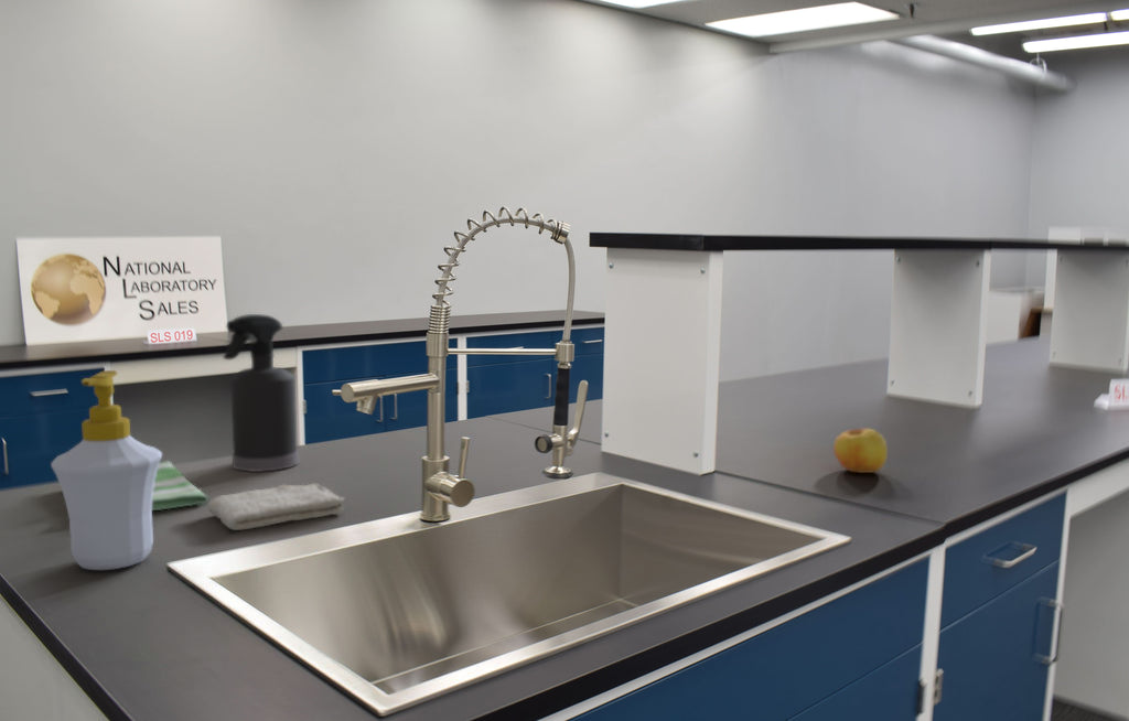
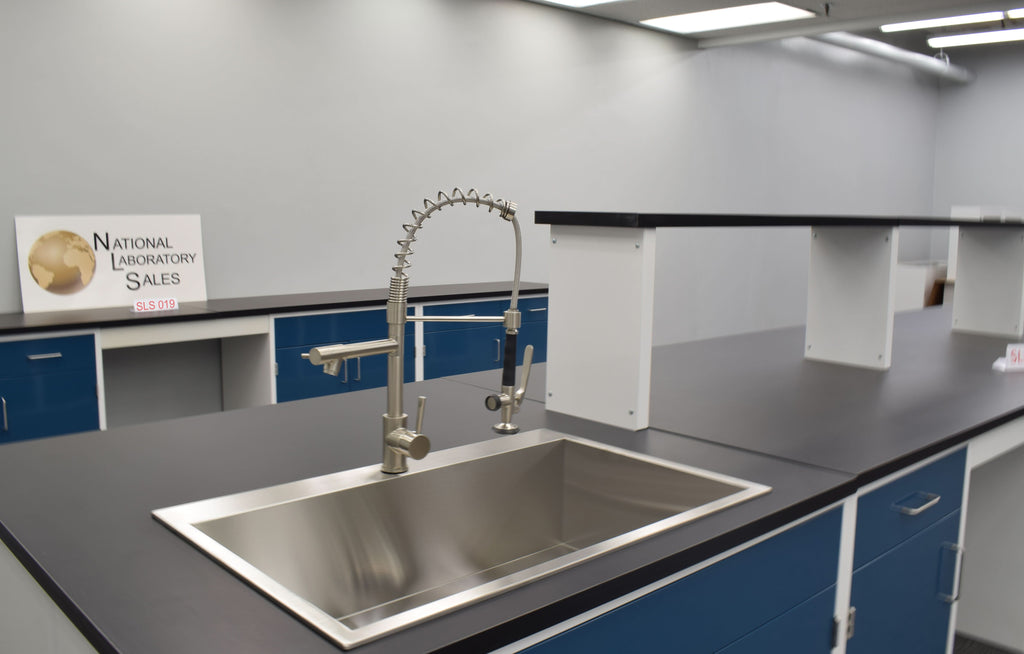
- soap bottle (108, 467)
- washcloth (278, 504)
- spray bottle (262, 389)
- dish towel (153, 488)
- apple (860, 450)
